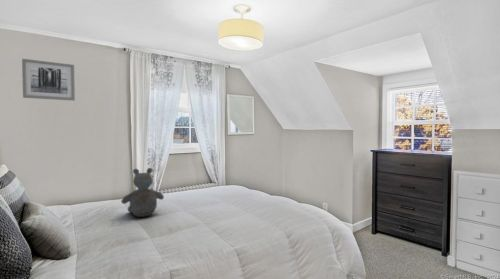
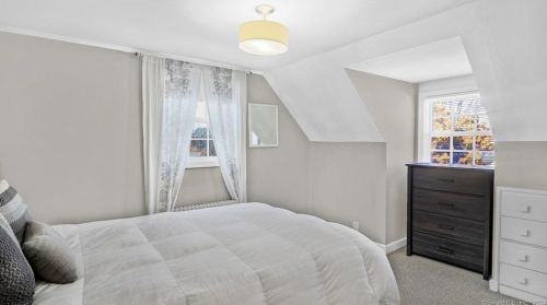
- stuffed bear (142, 191)
- wall art (49, 80)
